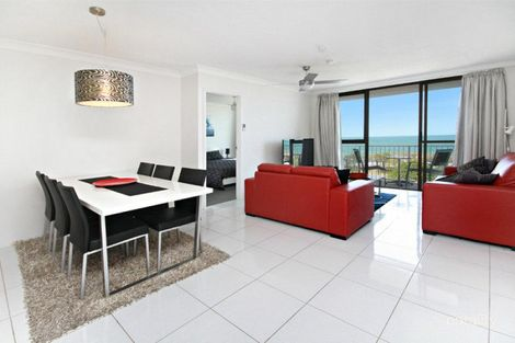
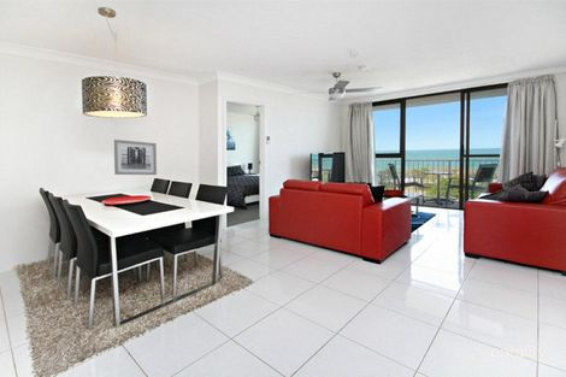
+ wall art (136, 158)
